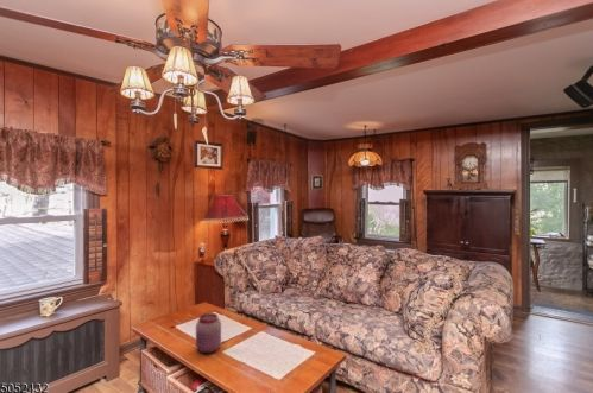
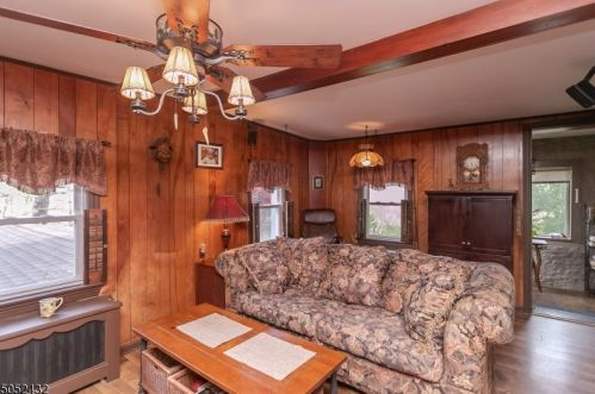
- jar (208, 332)
